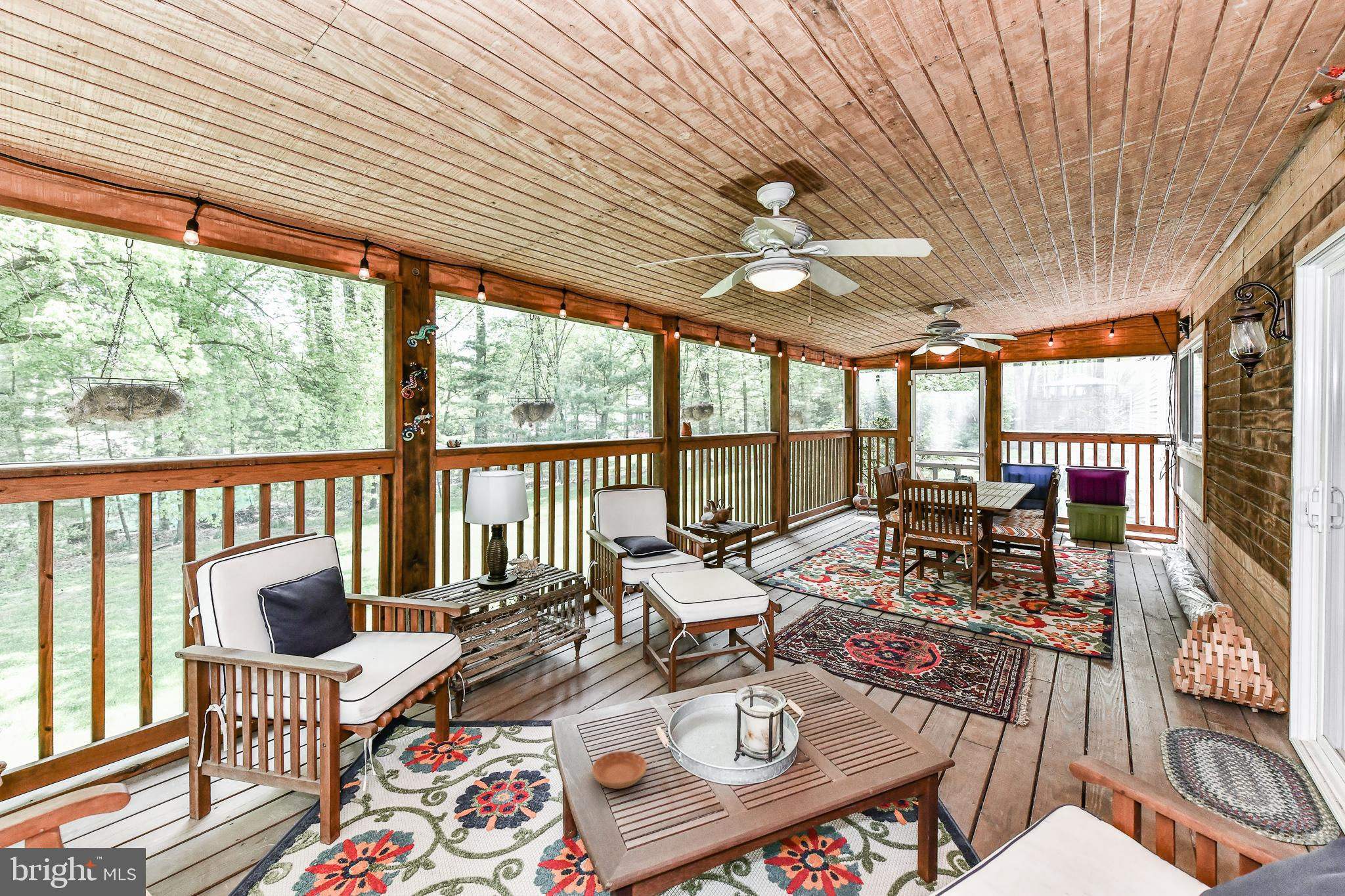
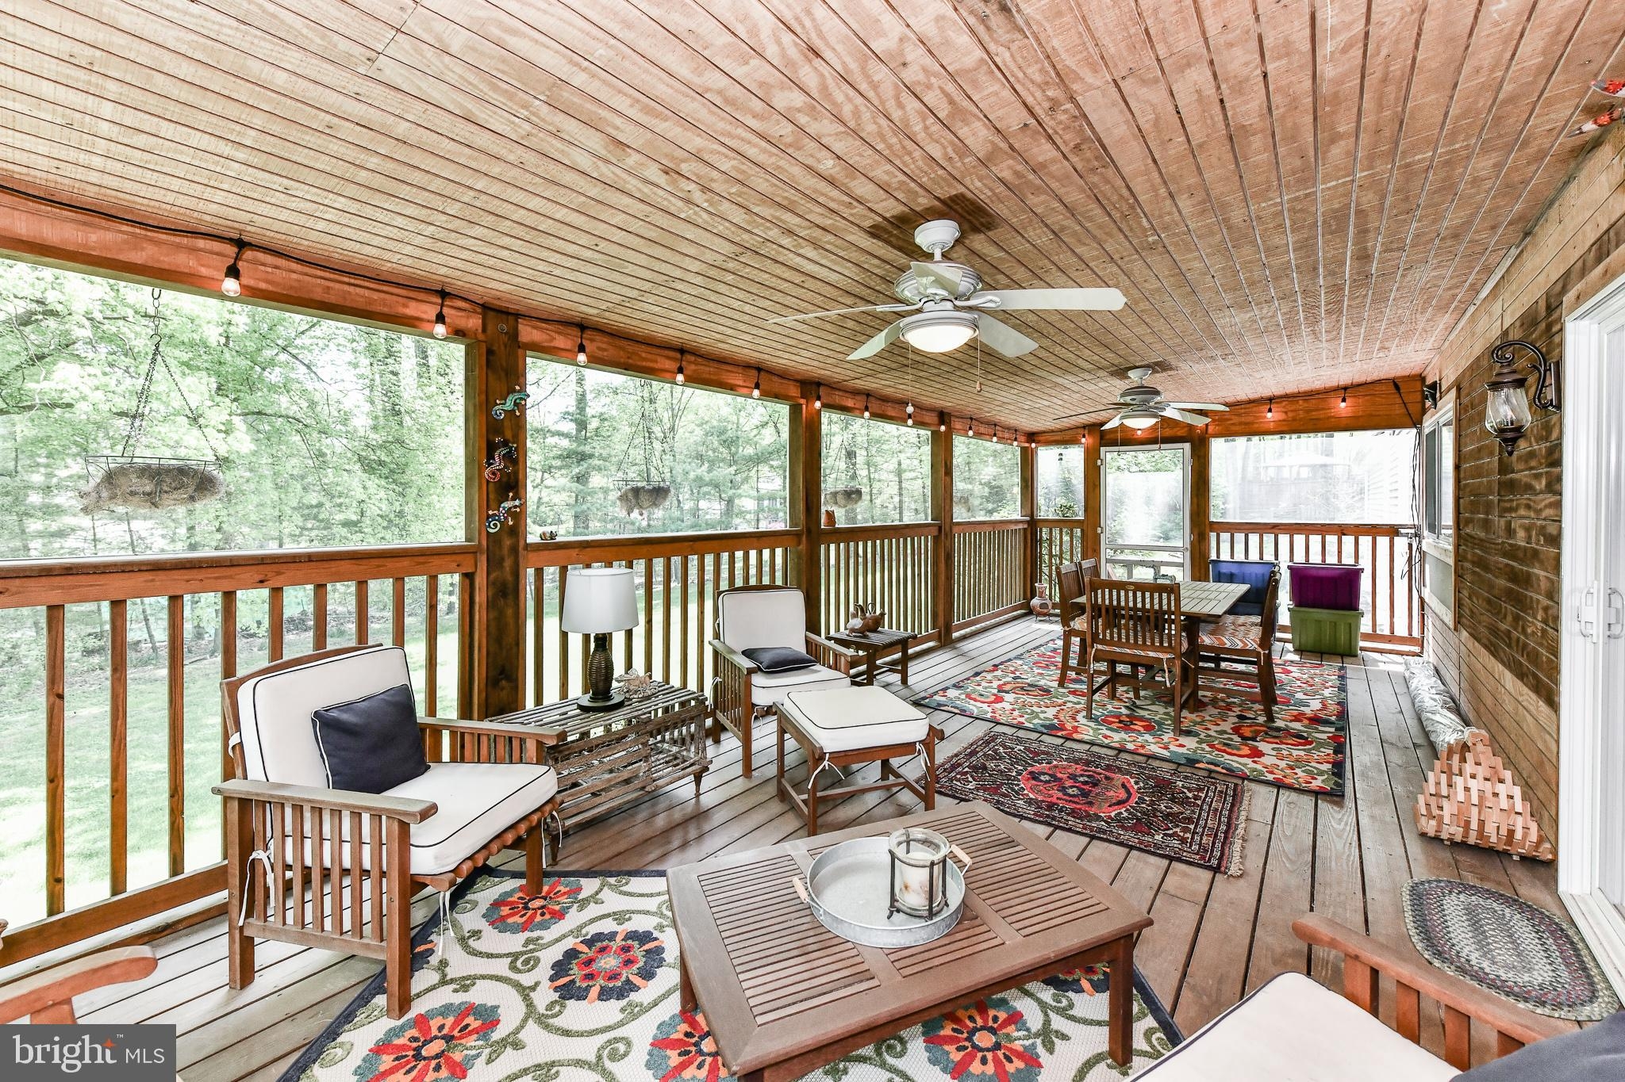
- saucer (619, 771)
